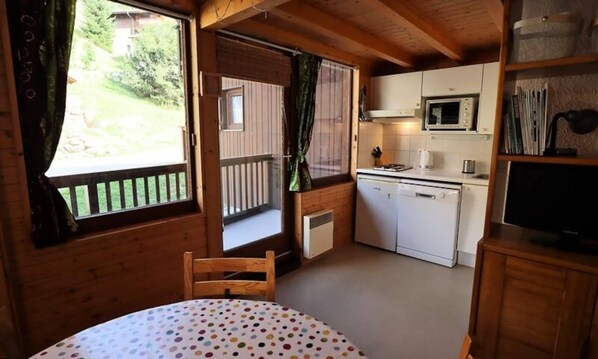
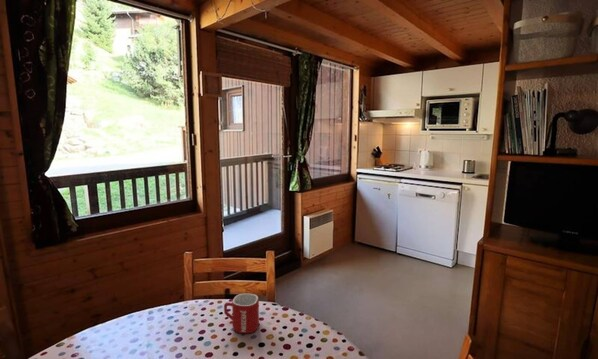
+ mug (241, 312)
